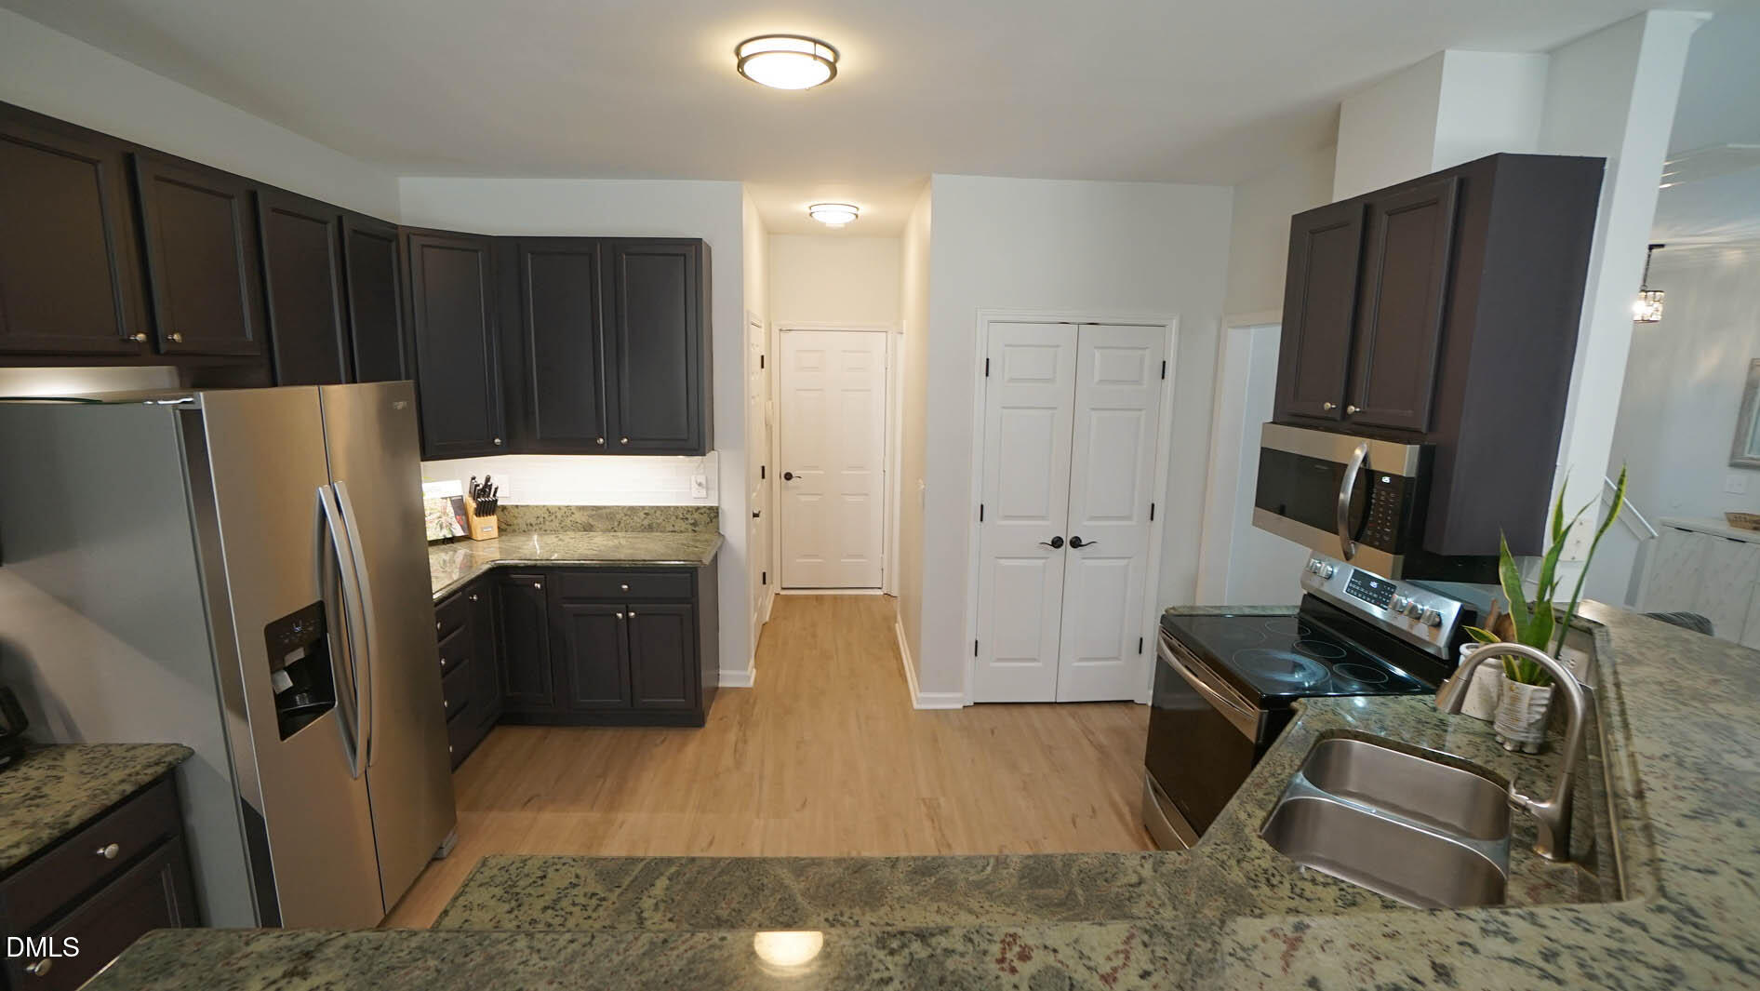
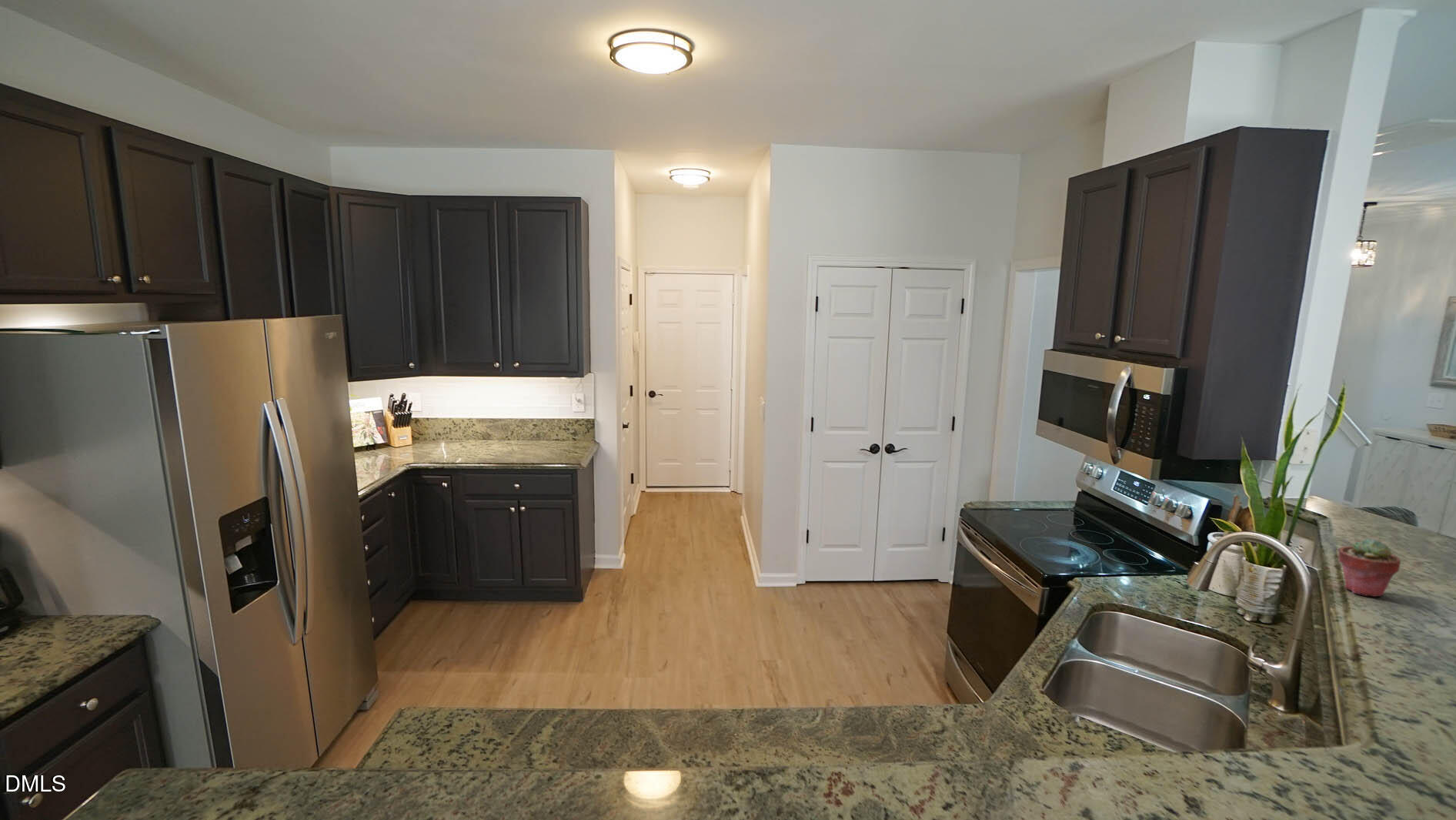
+ potted succulent (1368, 564)
